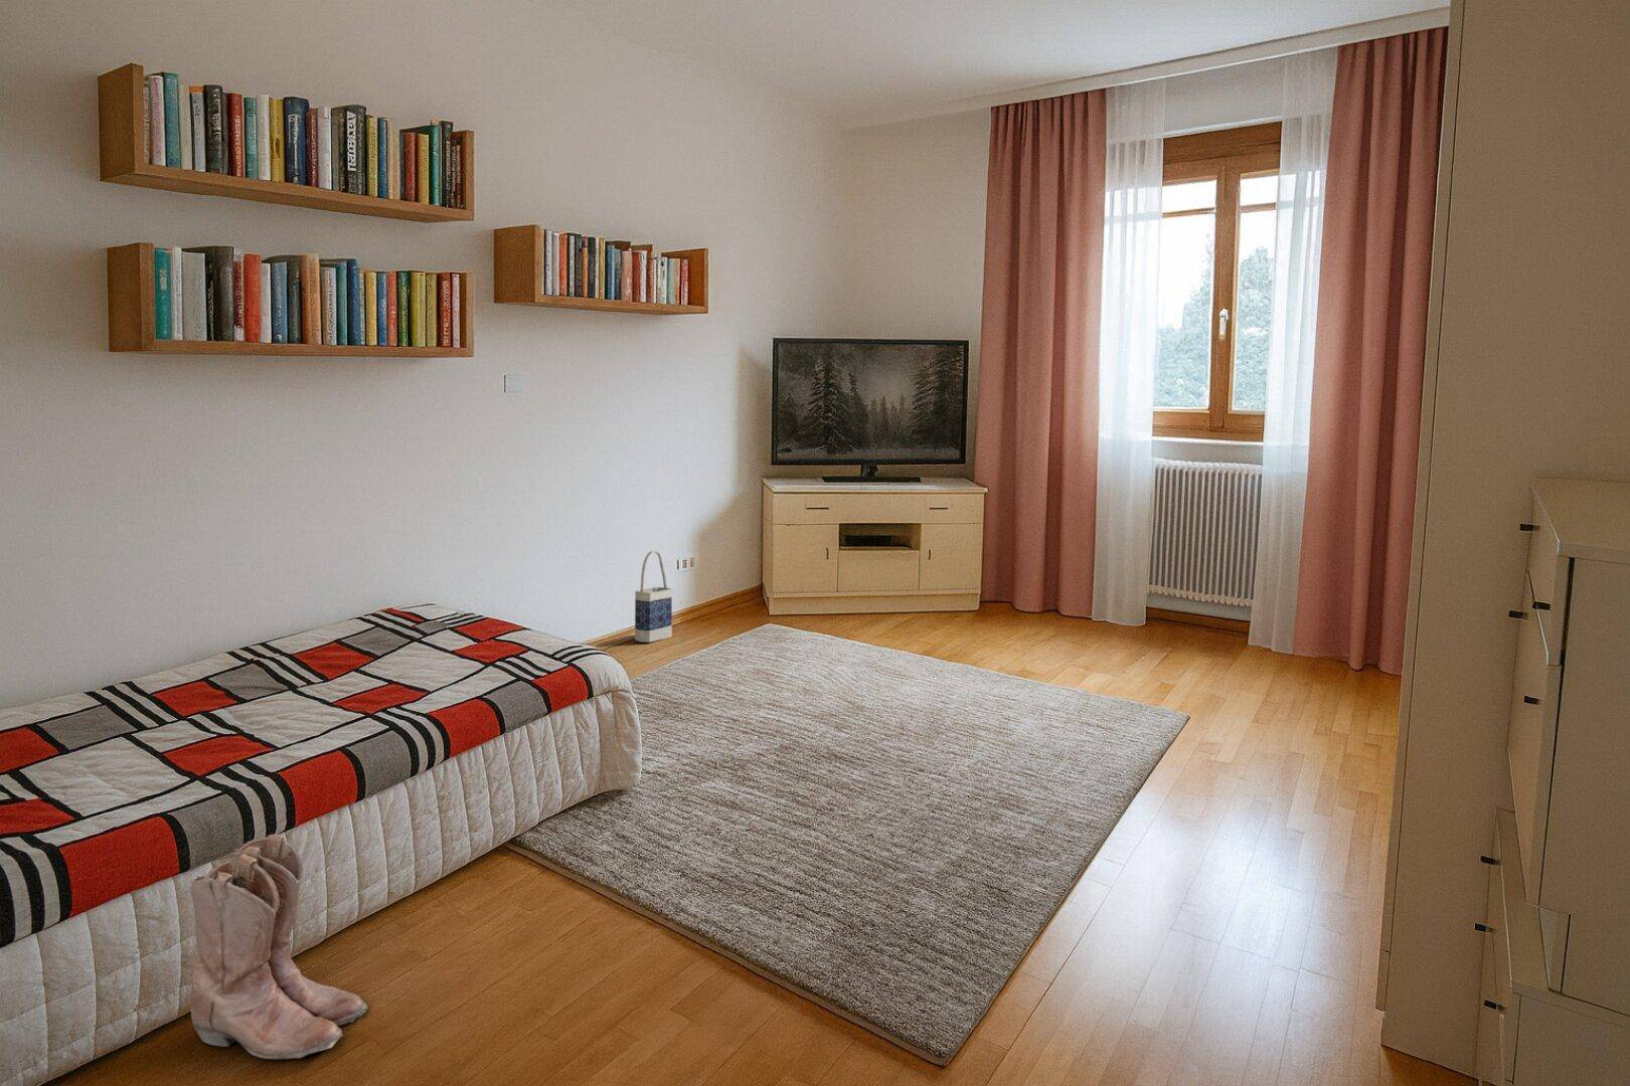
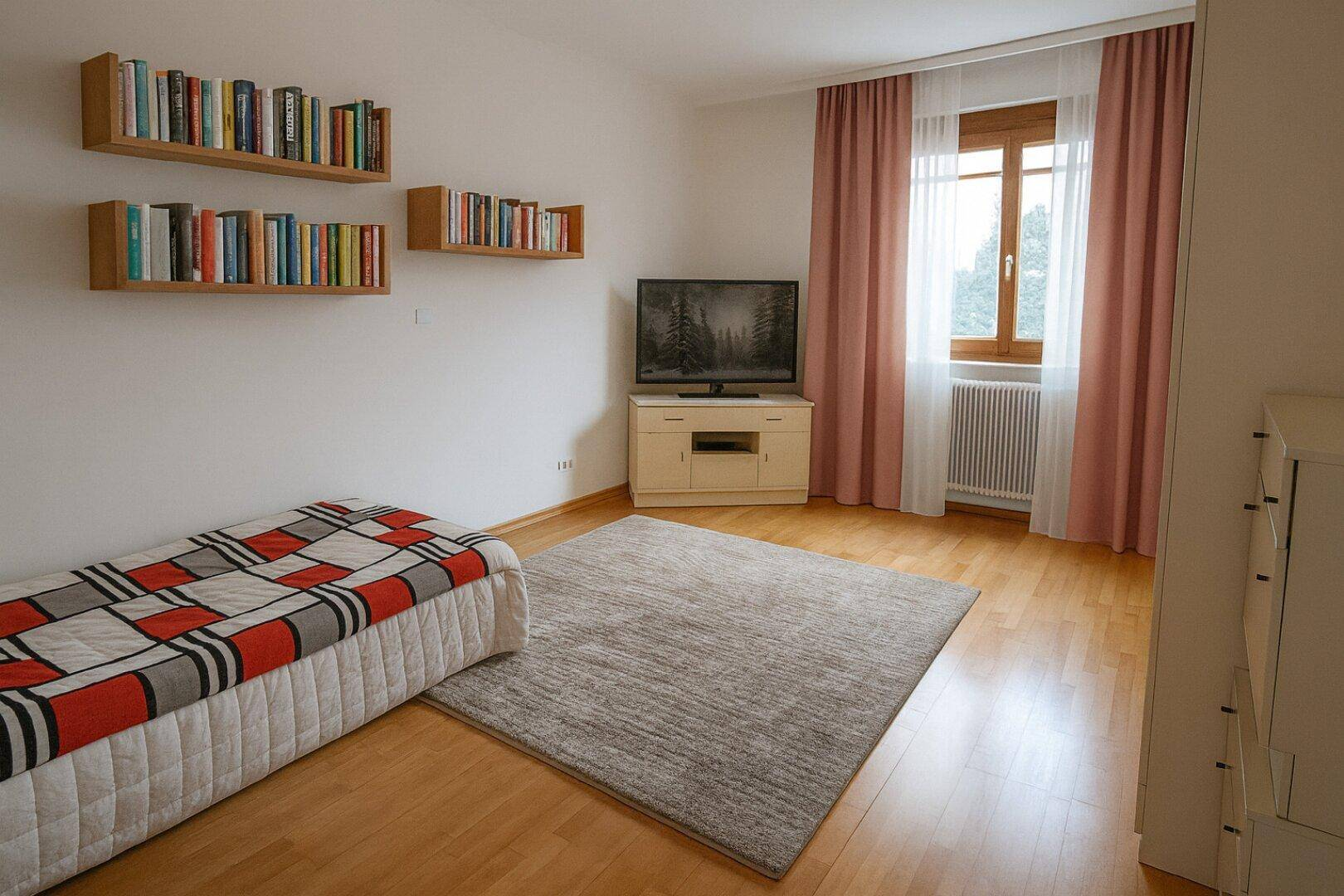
- bag (652, 594)
- boots (280, 937)
